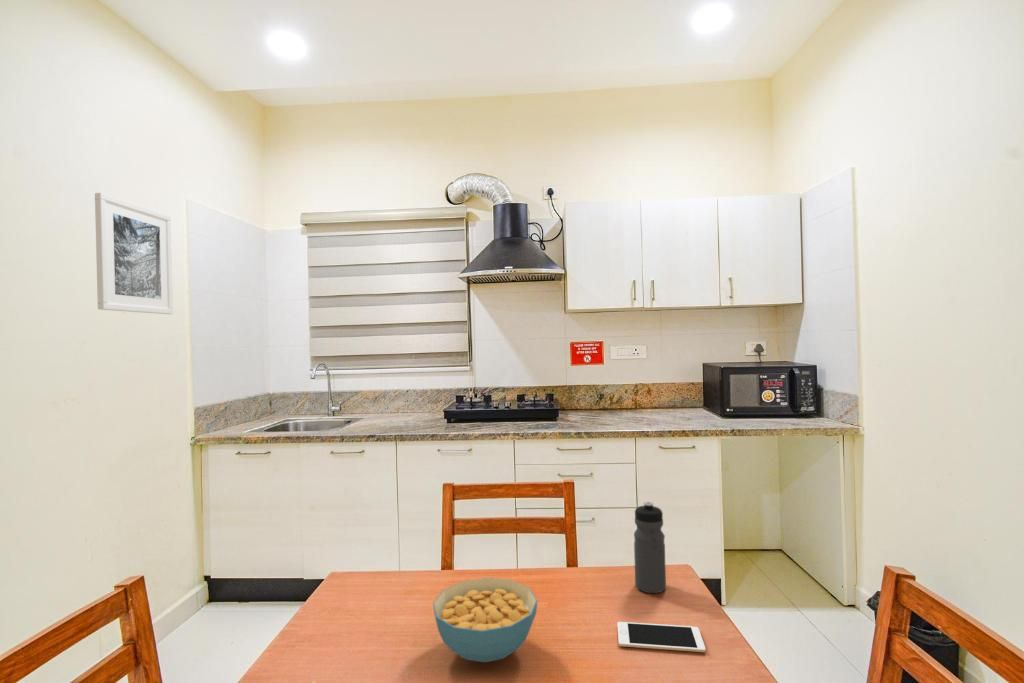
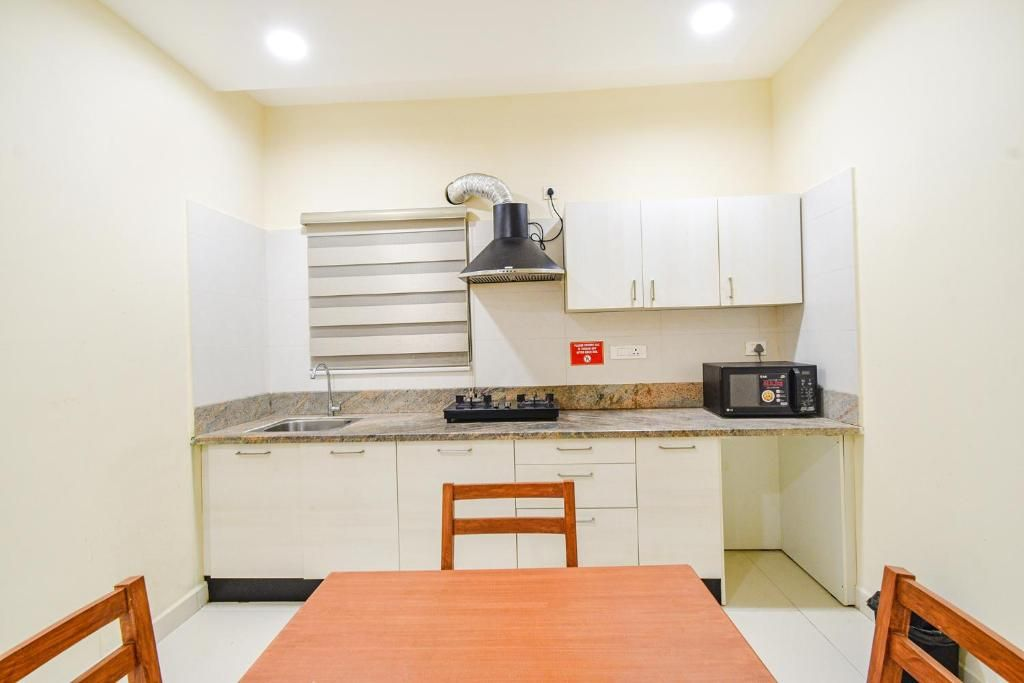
- cereal bowl (485, 627)
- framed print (137, 258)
- water bottle (649, 544)
- cell phone (659, 636)
